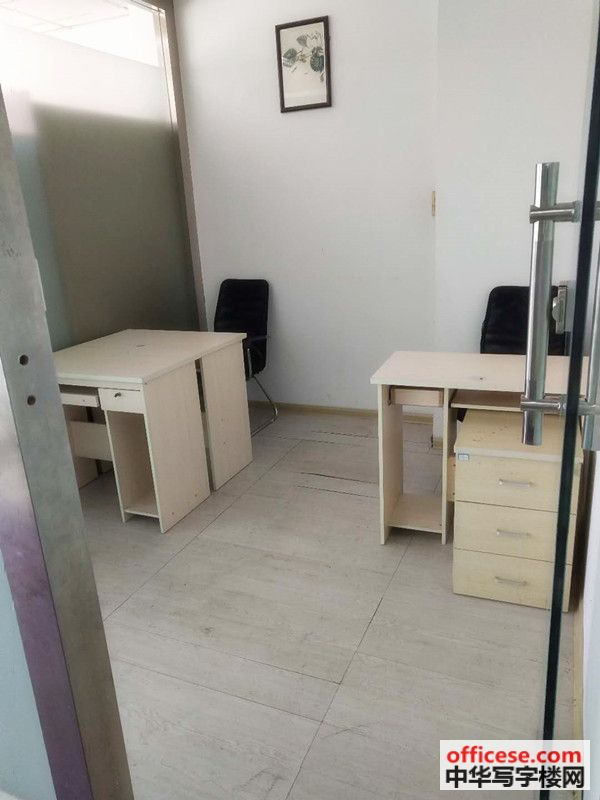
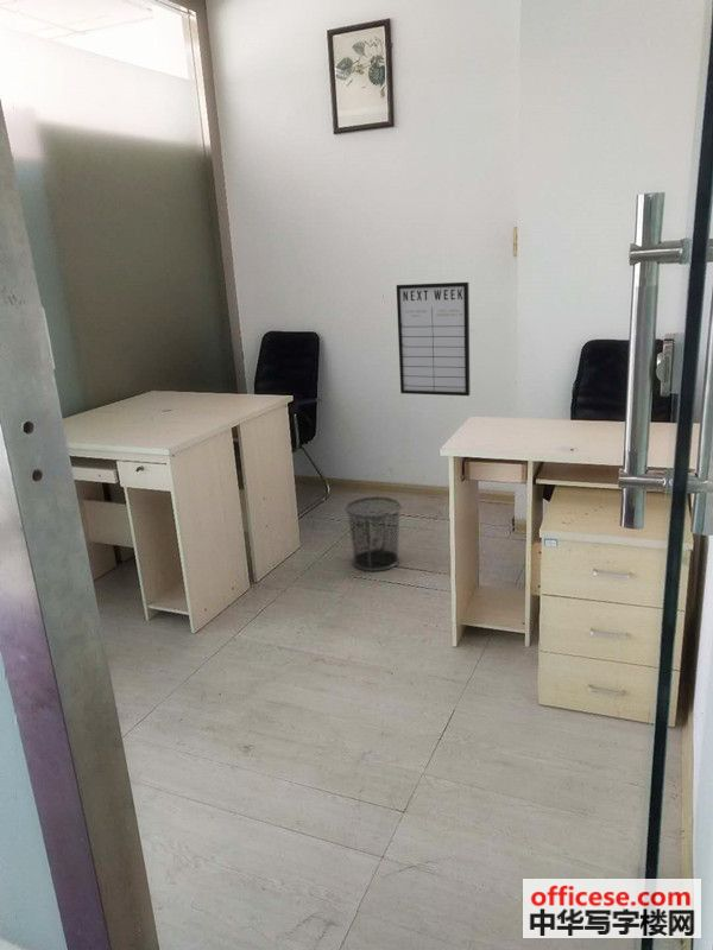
+ writing board (433, 340)
+ waste bin (373, 533)
